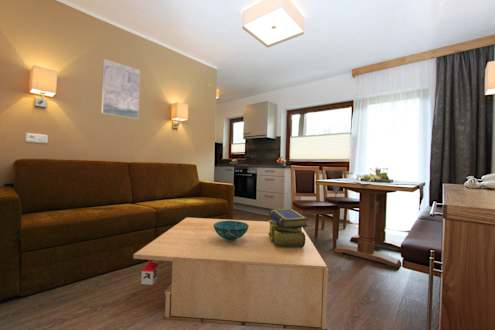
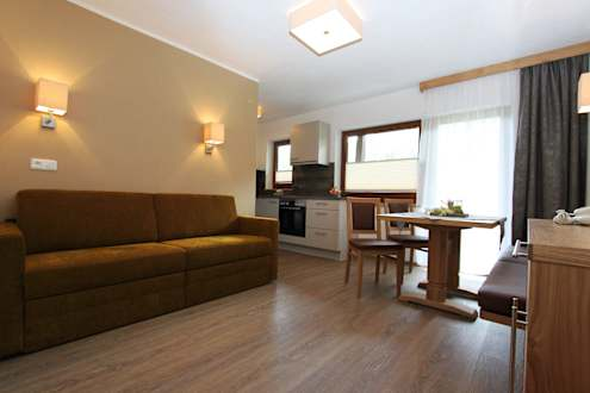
- decorative bowl (230, 231)
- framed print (121, 90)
- stack of books (287, 226)
- coffee table (237, 258)
